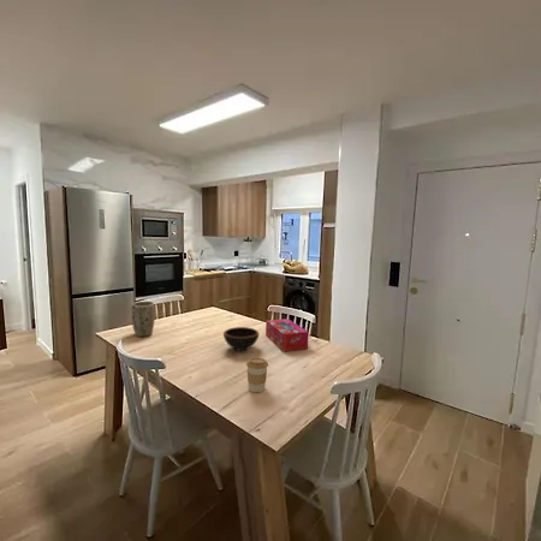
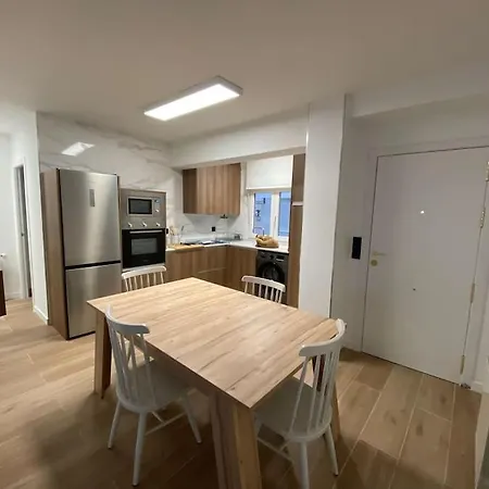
- tissue box (285, 333)
- coffee cup (256, 374)
- plant pot (143, 319)
- bowl (240, 340)
